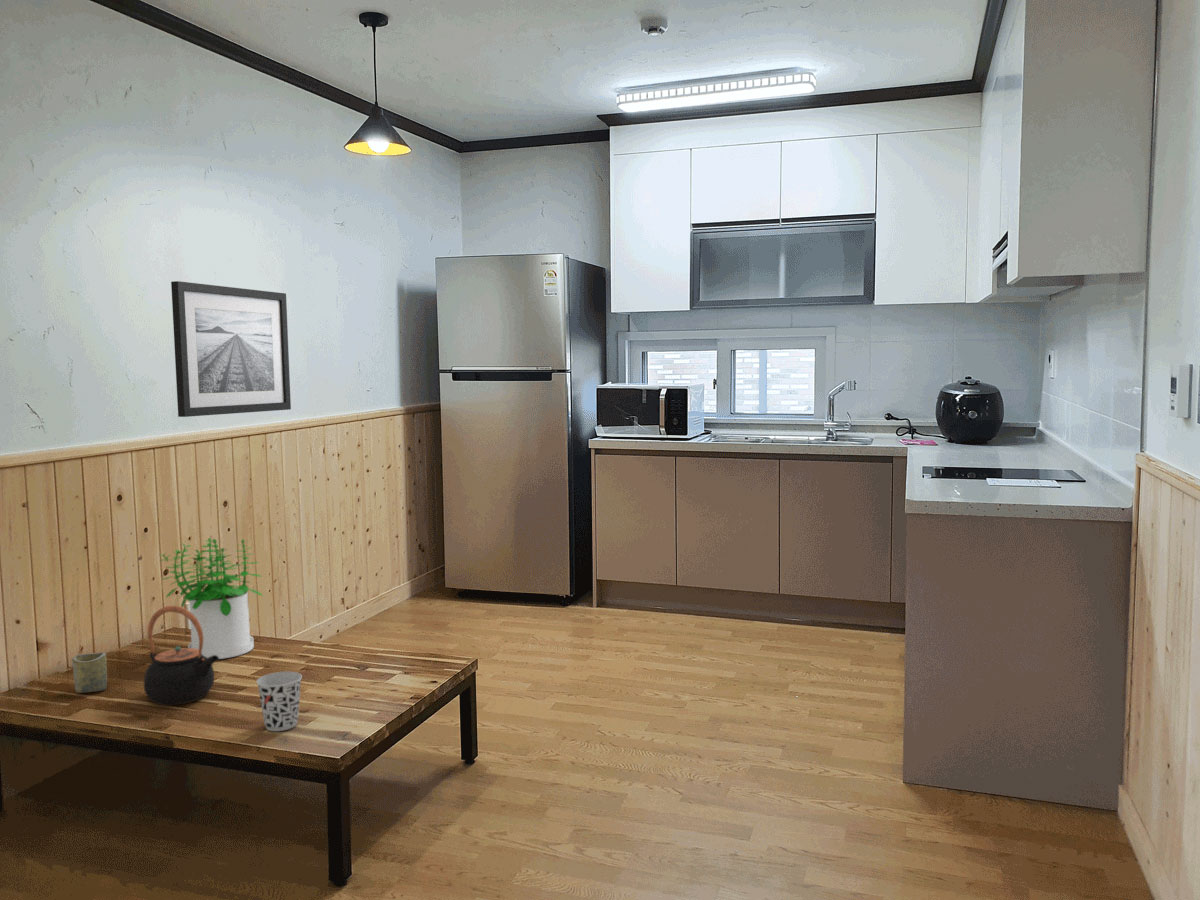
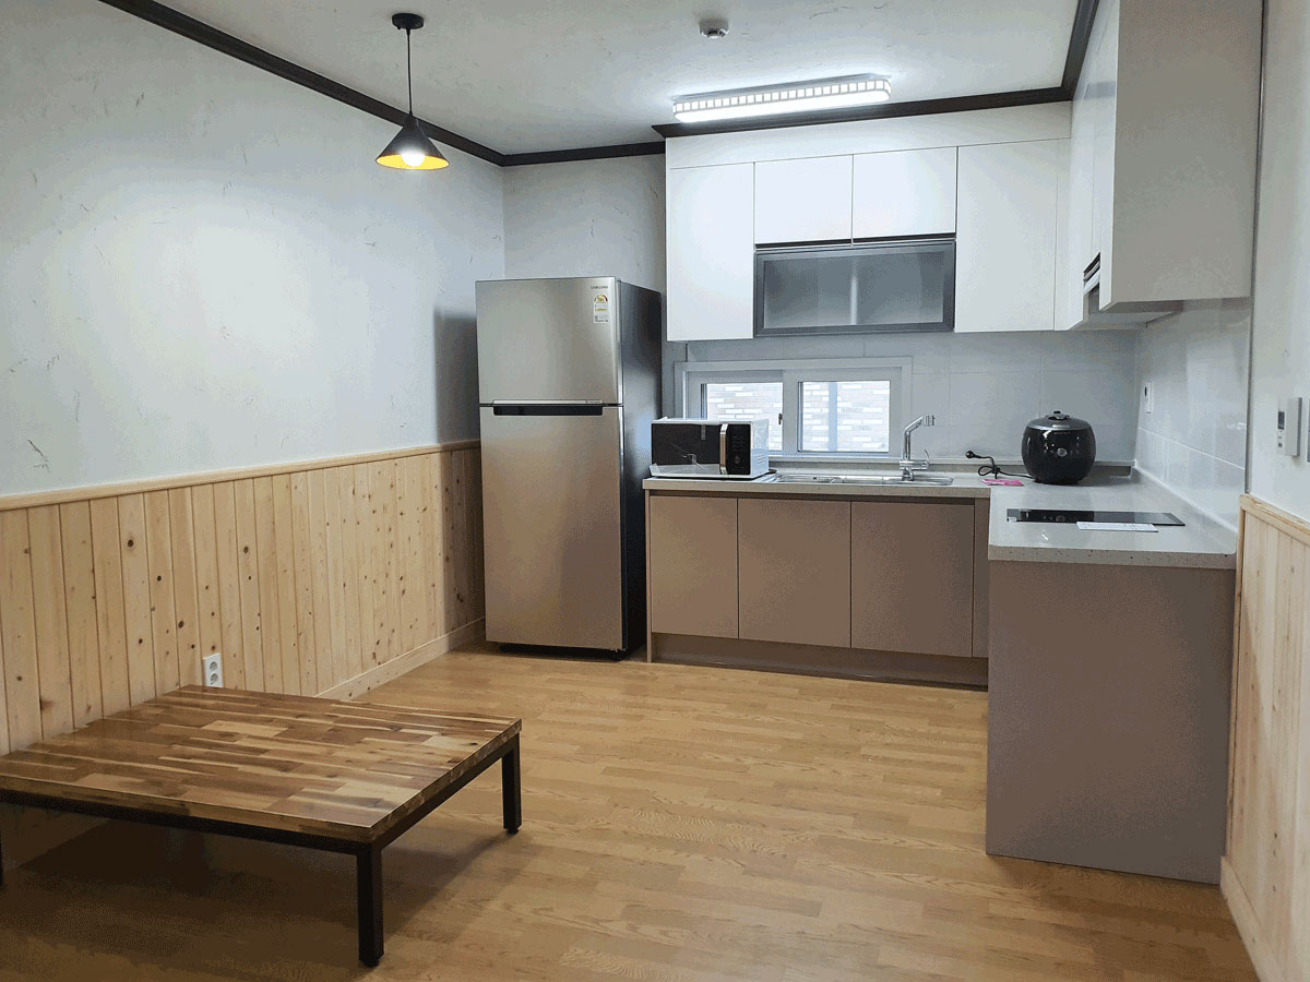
- cup (280, 702)
- teapot (183, 652)
- potted plant (211, 596)
- cup (90, 672)
- wall art (235, 350)
